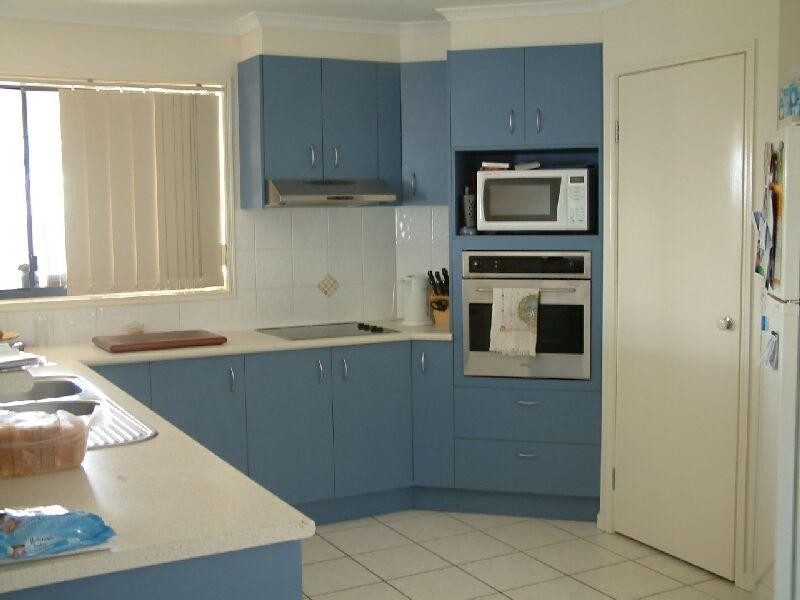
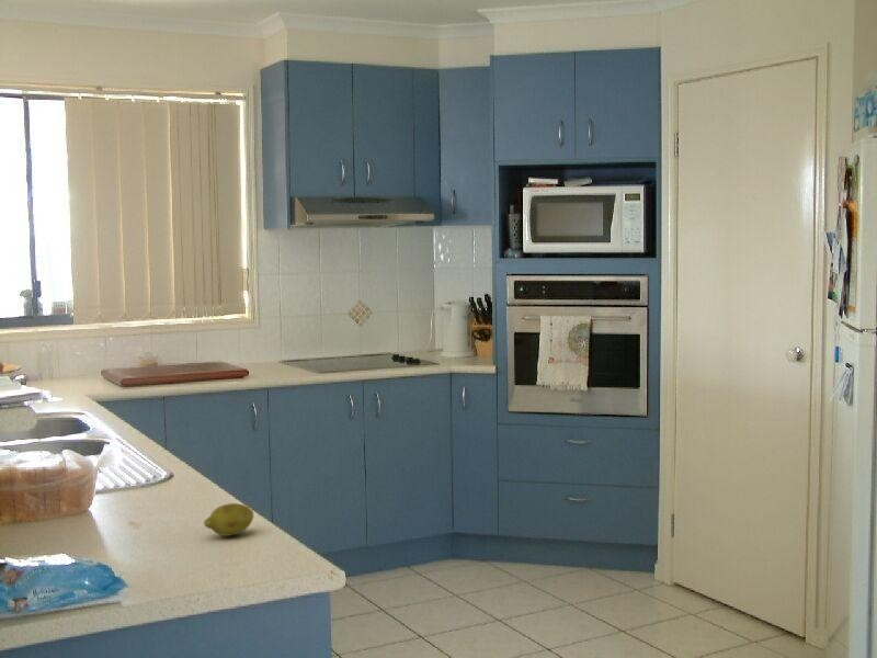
+ fruit (229, 520)
